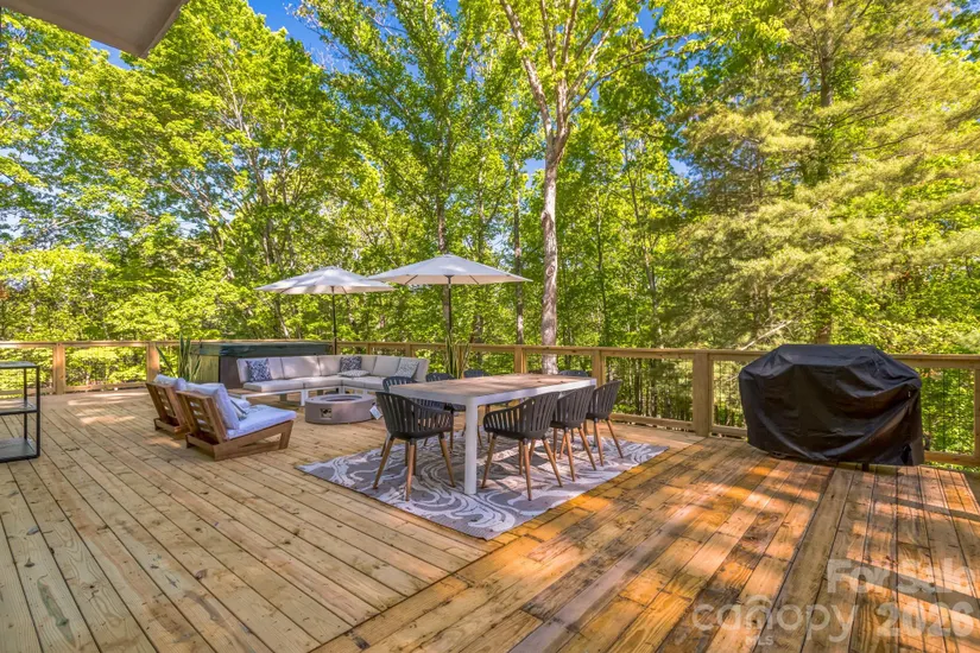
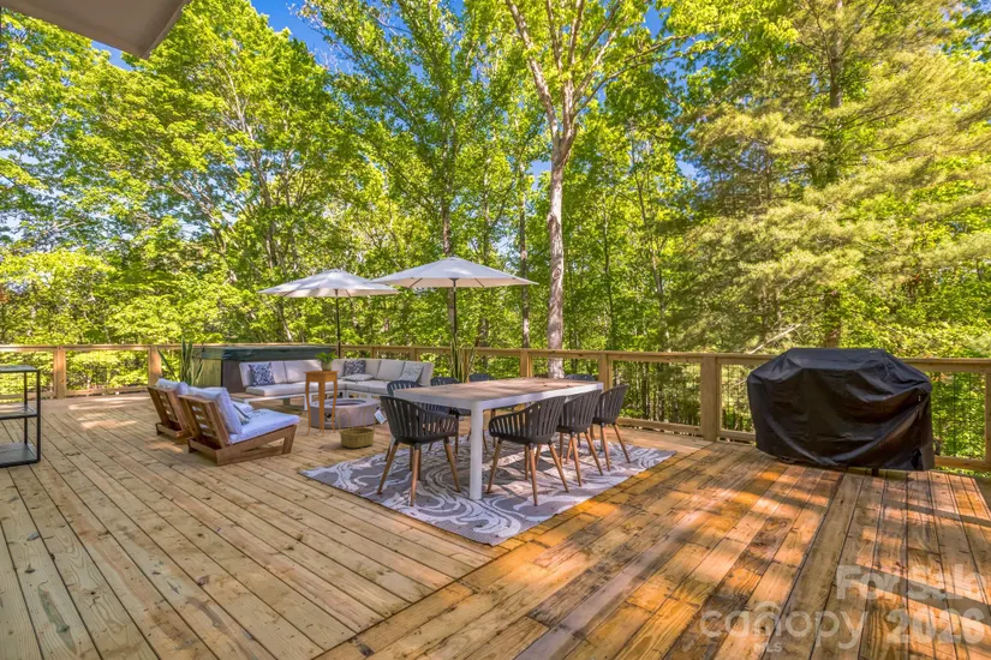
+ potted plant (326, 360)
+ basket (358, 427)
+ side table (321, 402)
